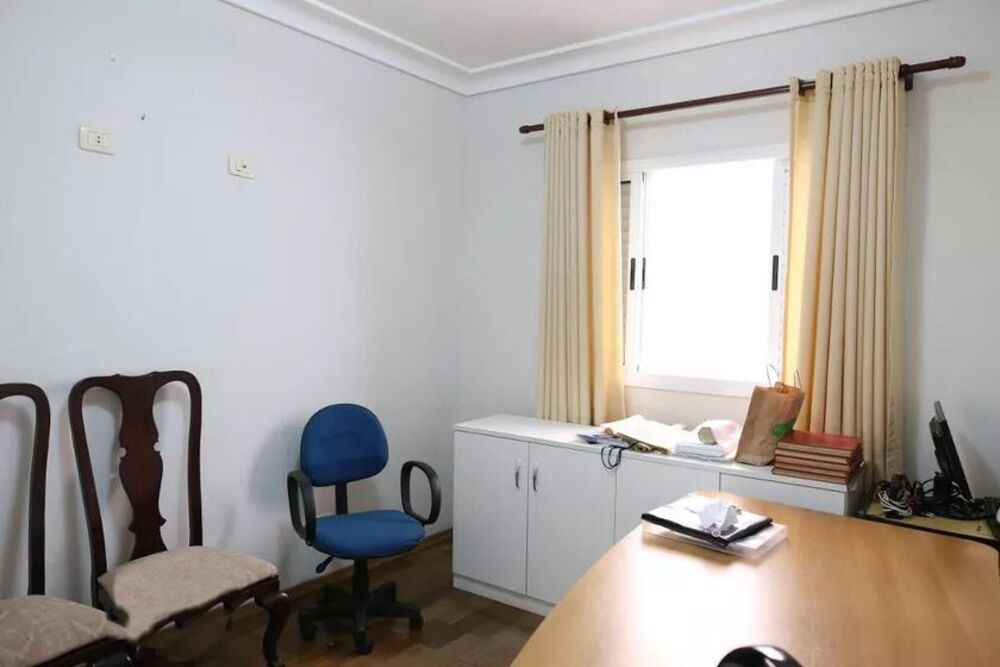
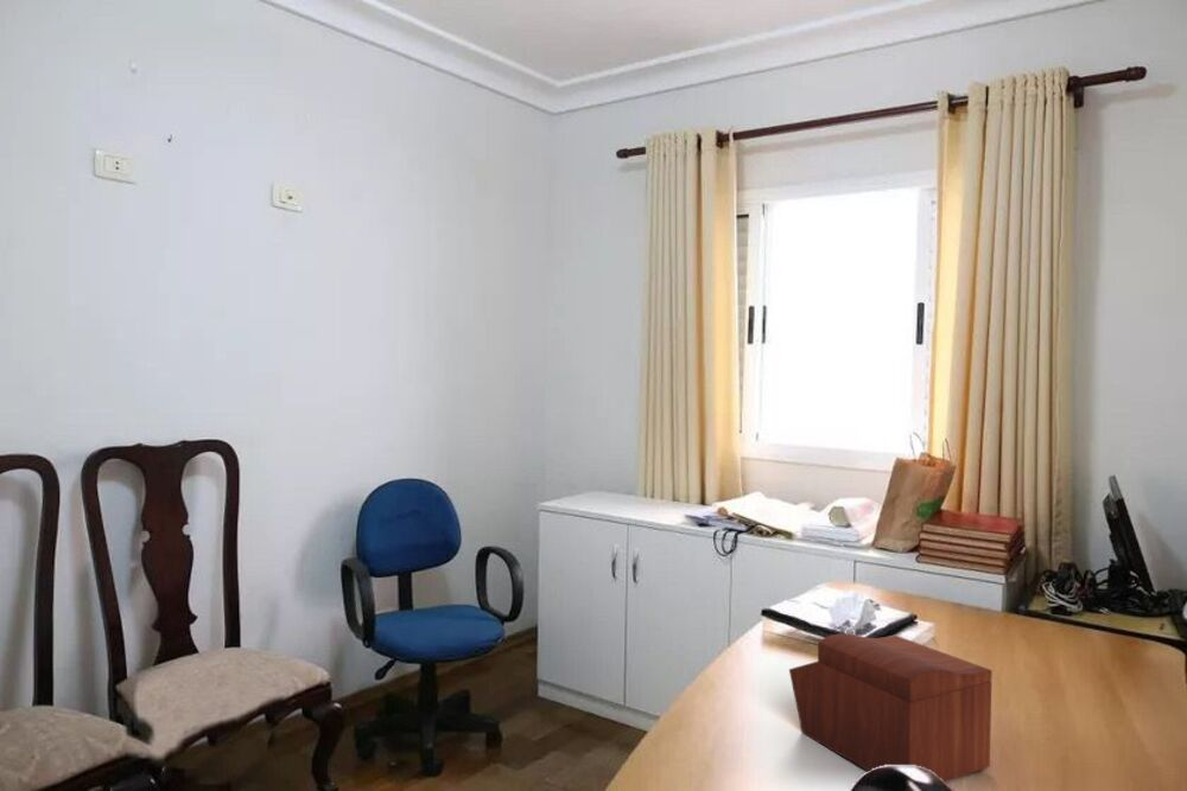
+ sewing box (887, 691)
